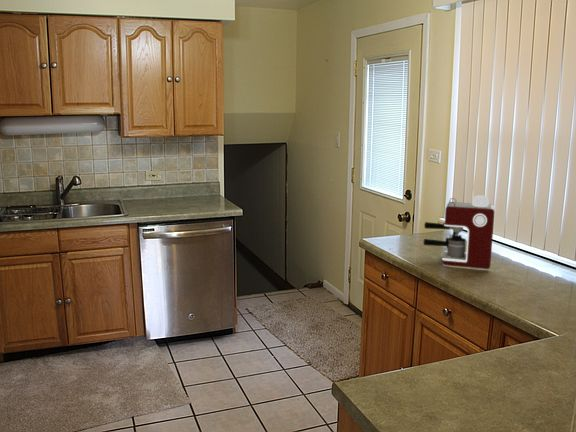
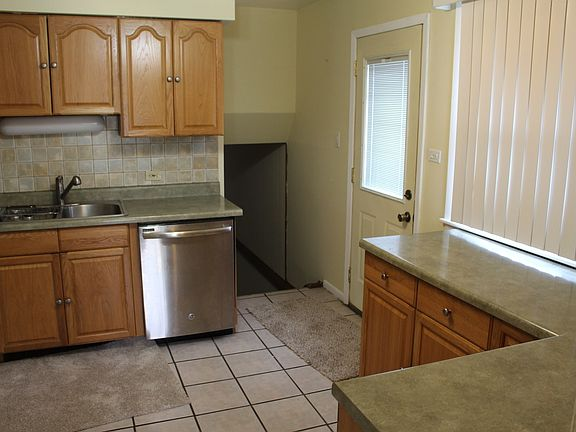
- coffee maker (457, 228)
